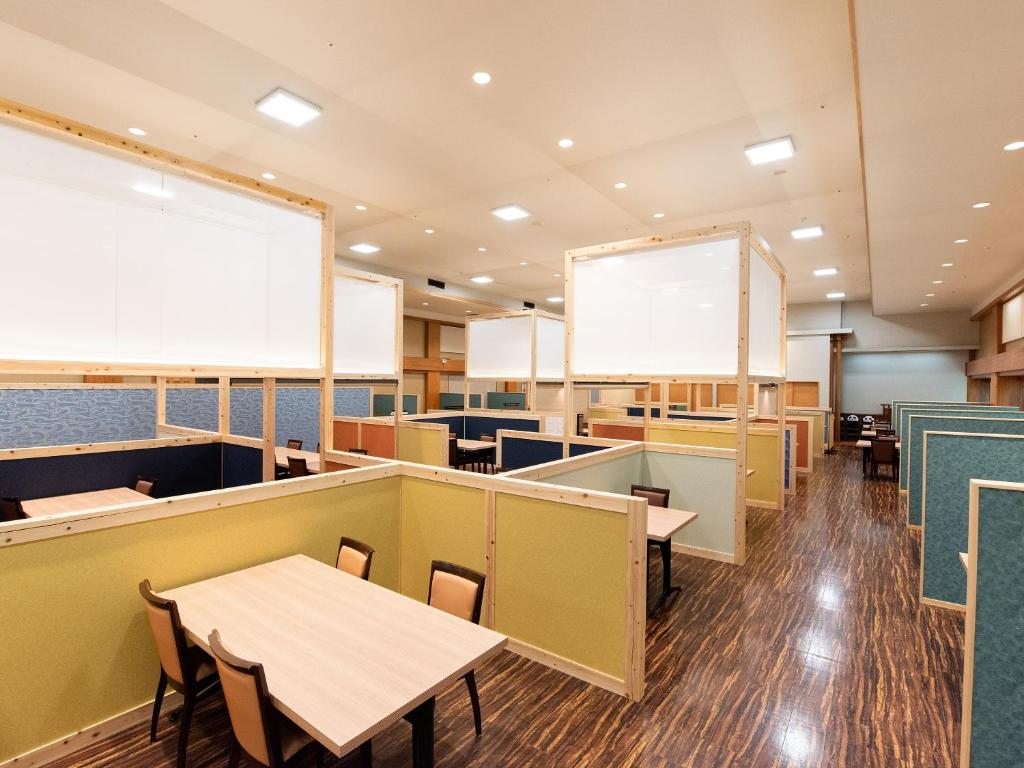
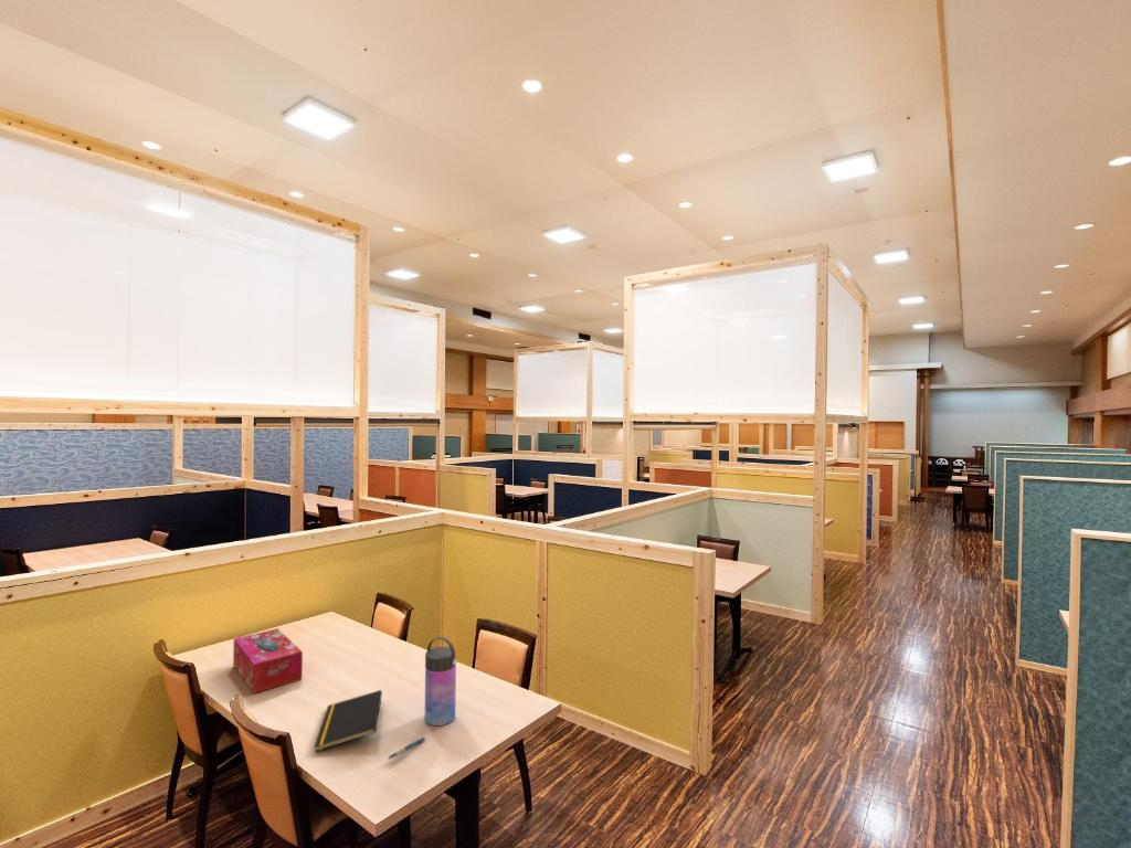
+ tissue box (266, 658)
+ water bottle (441, 677)
+ notepad (350, 718)
+ pen (408, 748)
